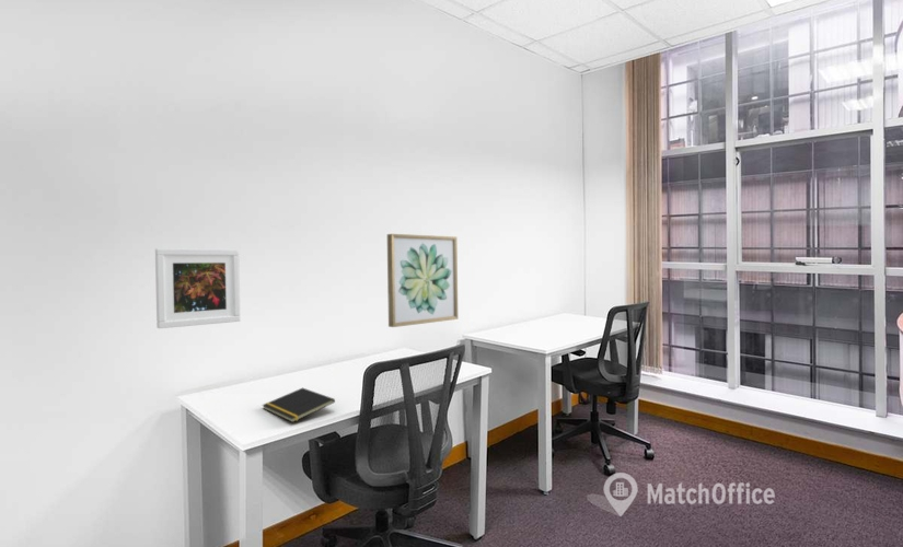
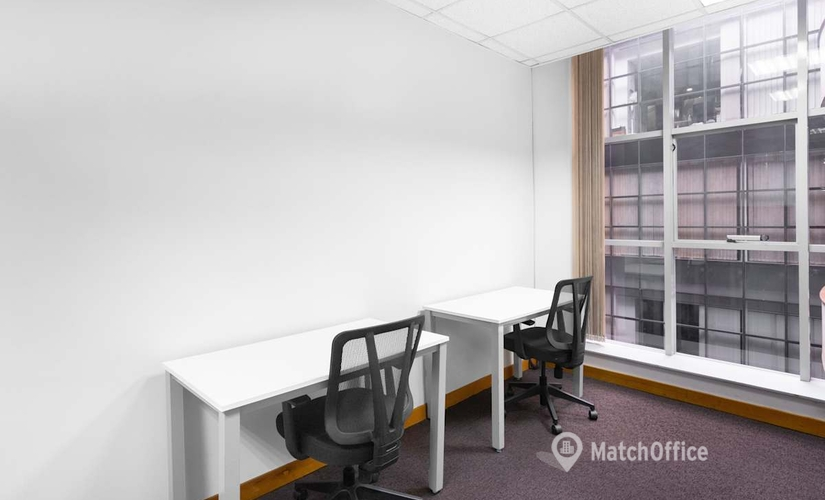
- wall art (424, 279)
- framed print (199, 287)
- notepad (298, 404)
